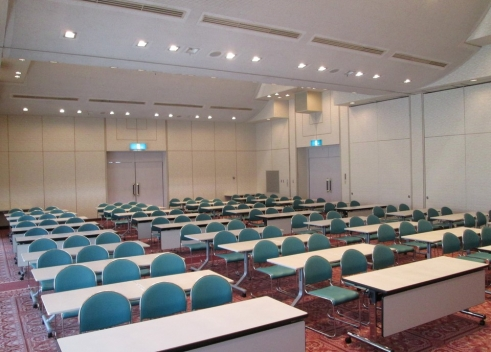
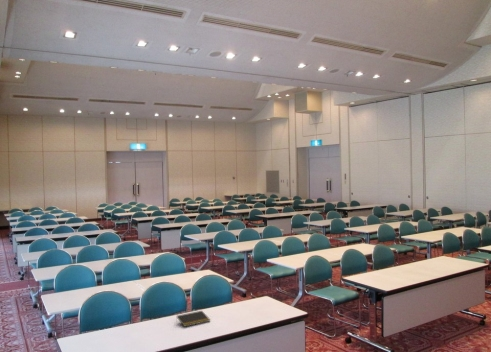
+ notepad (193, 318)
